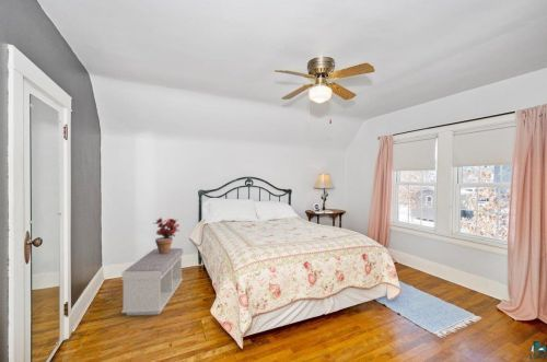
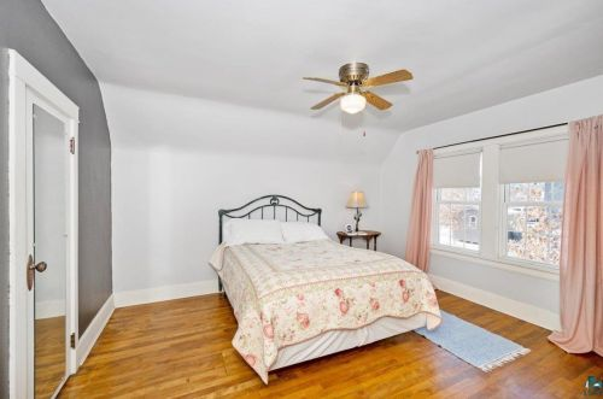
- bench (156, 277)
- potted plant (166, 234)
